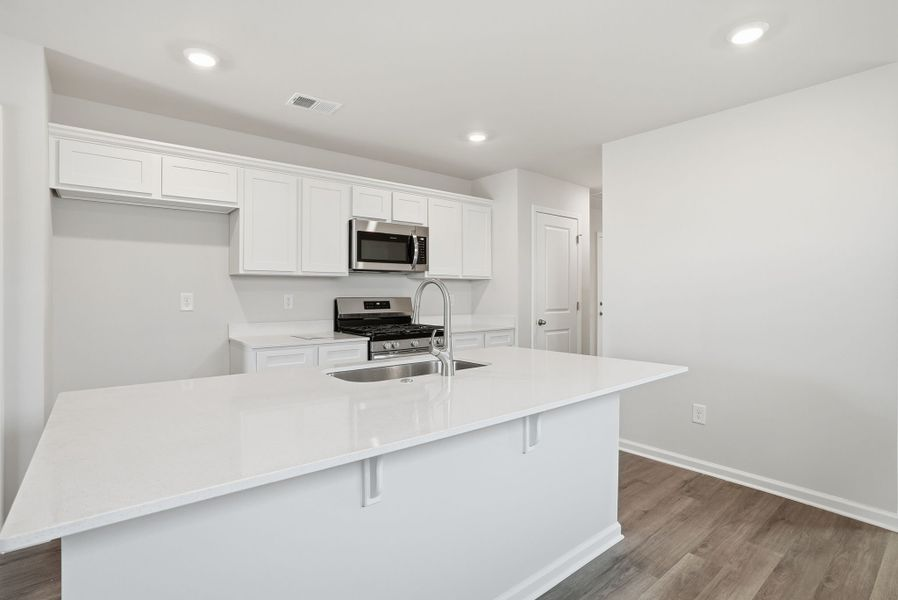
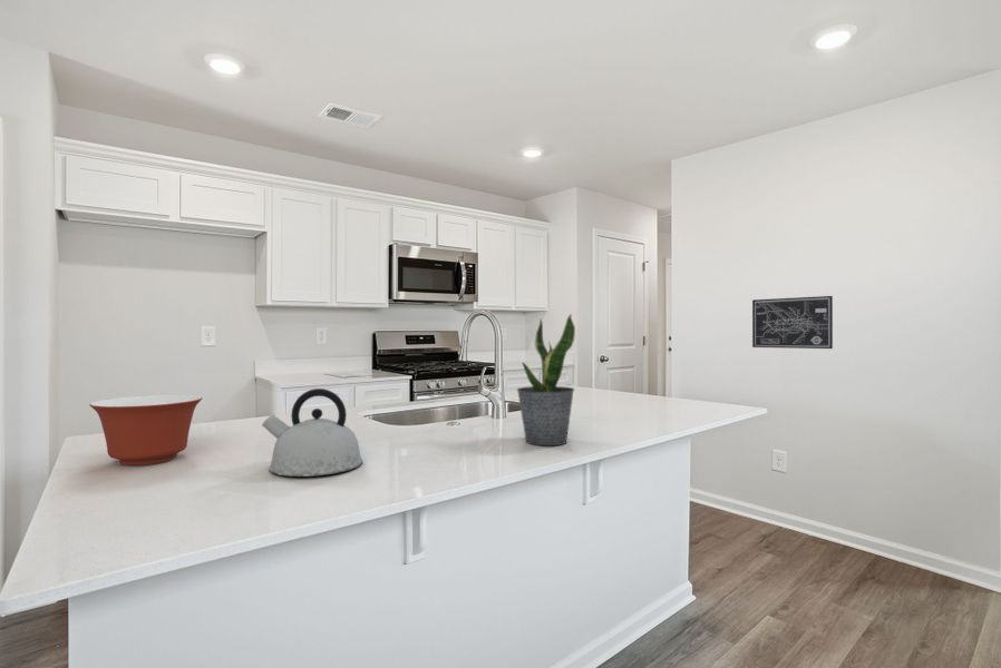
+ kettle (312, 426)
+ mixing bowl (148, 430)
+ wall art (790, 323)
+ potted plant (545, 377)
